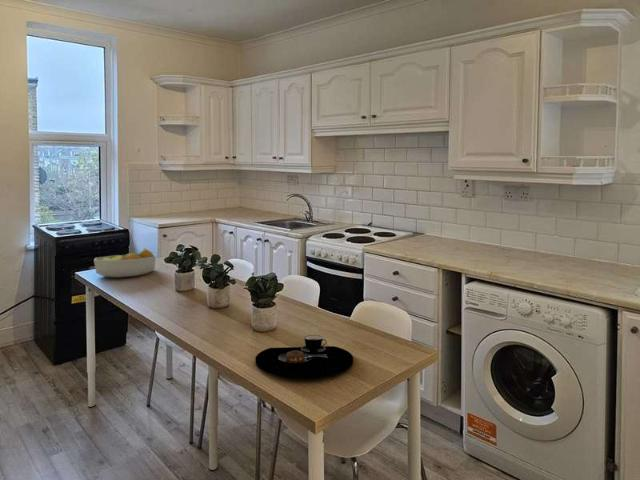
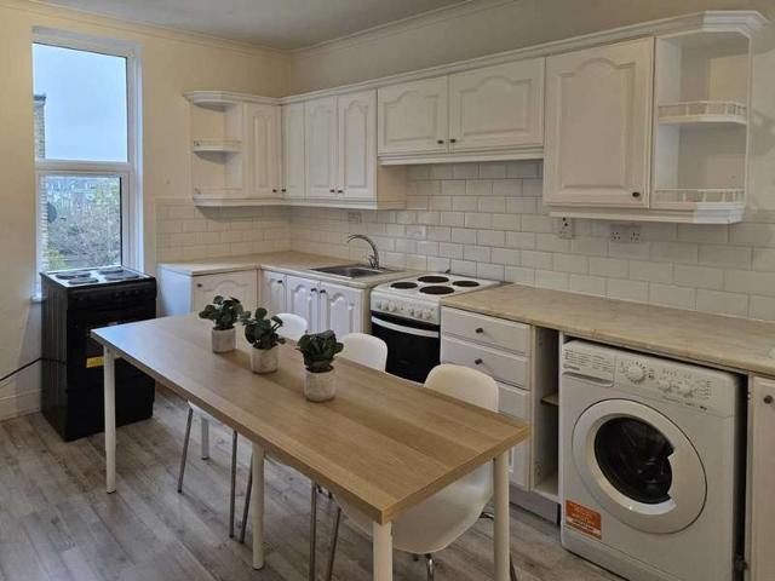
- fruit bowl (126, 261)
- placemat (304, 350)
